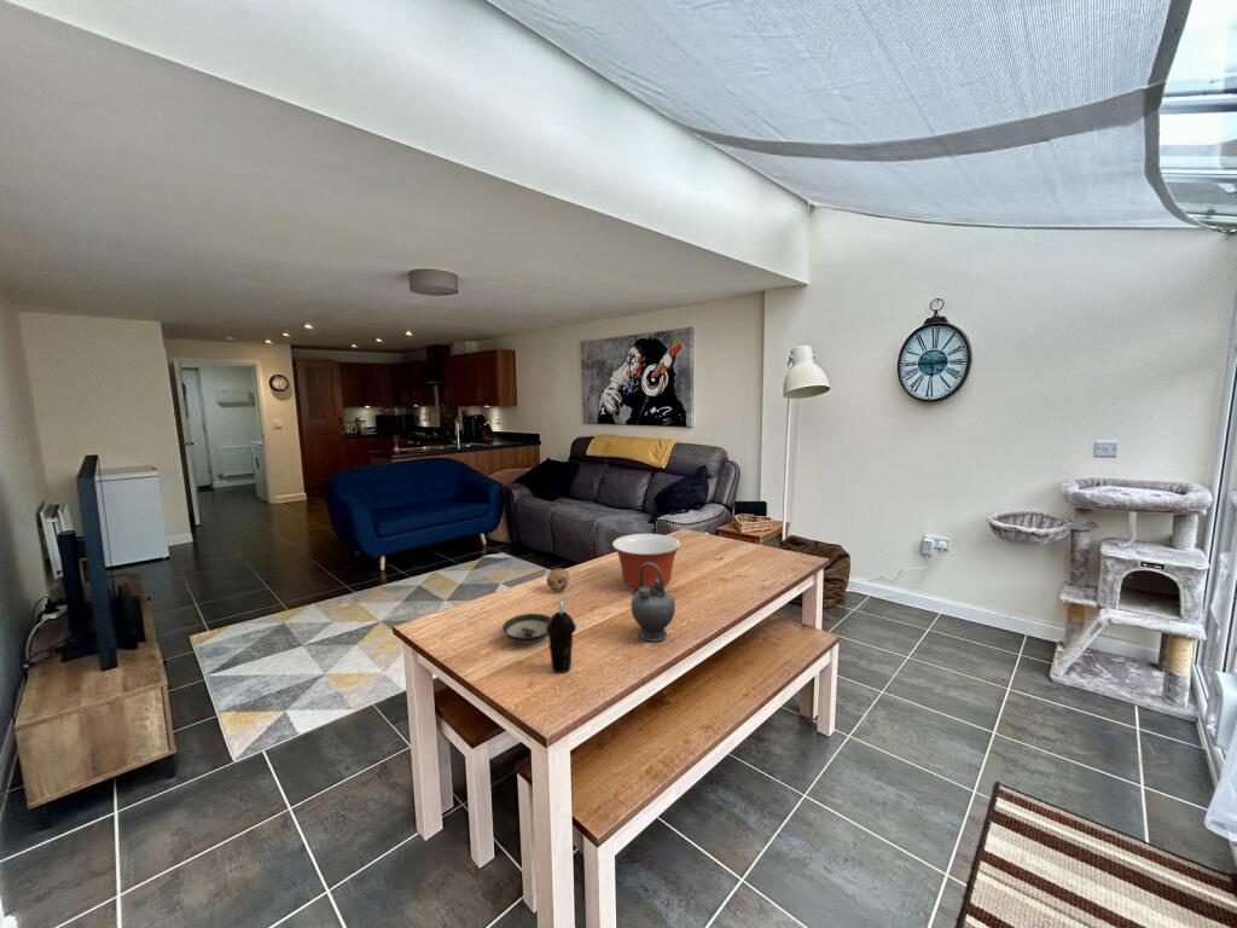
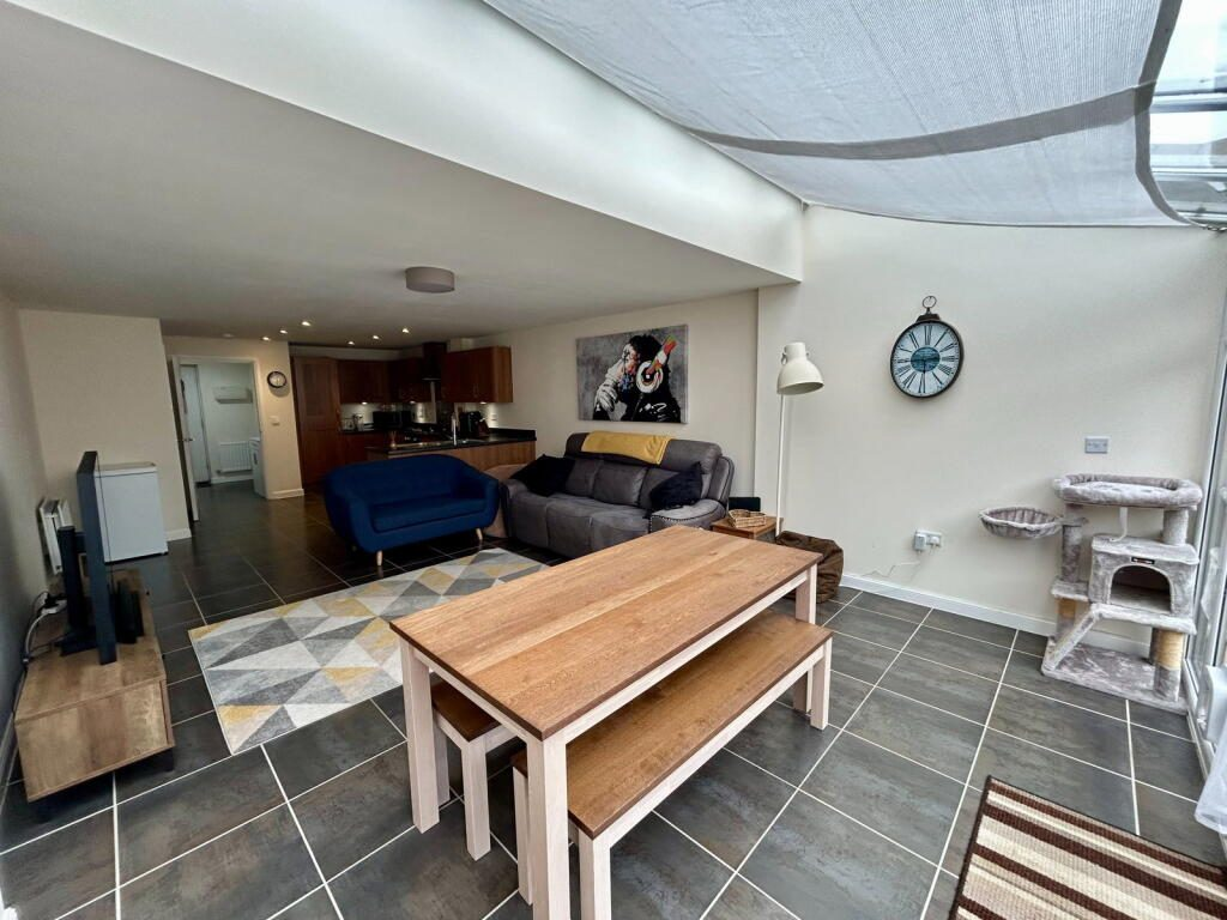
- fruit (558, 579)
- cup (561, 634)
- mixing bowl (646, 562)
- saucer (529, 631)
- teapot (649, 597)
